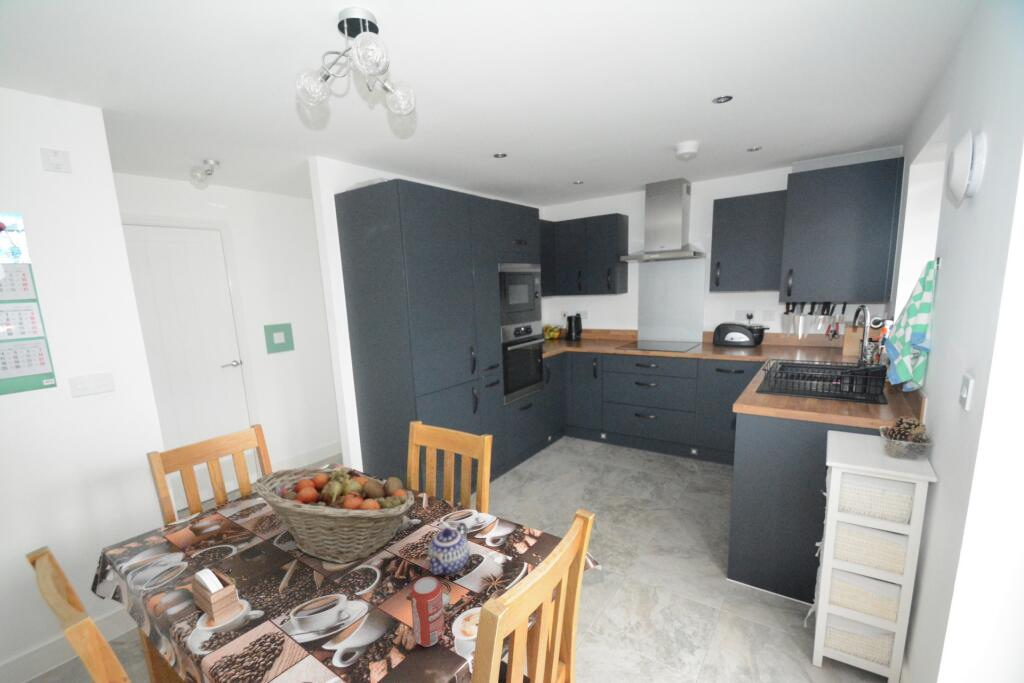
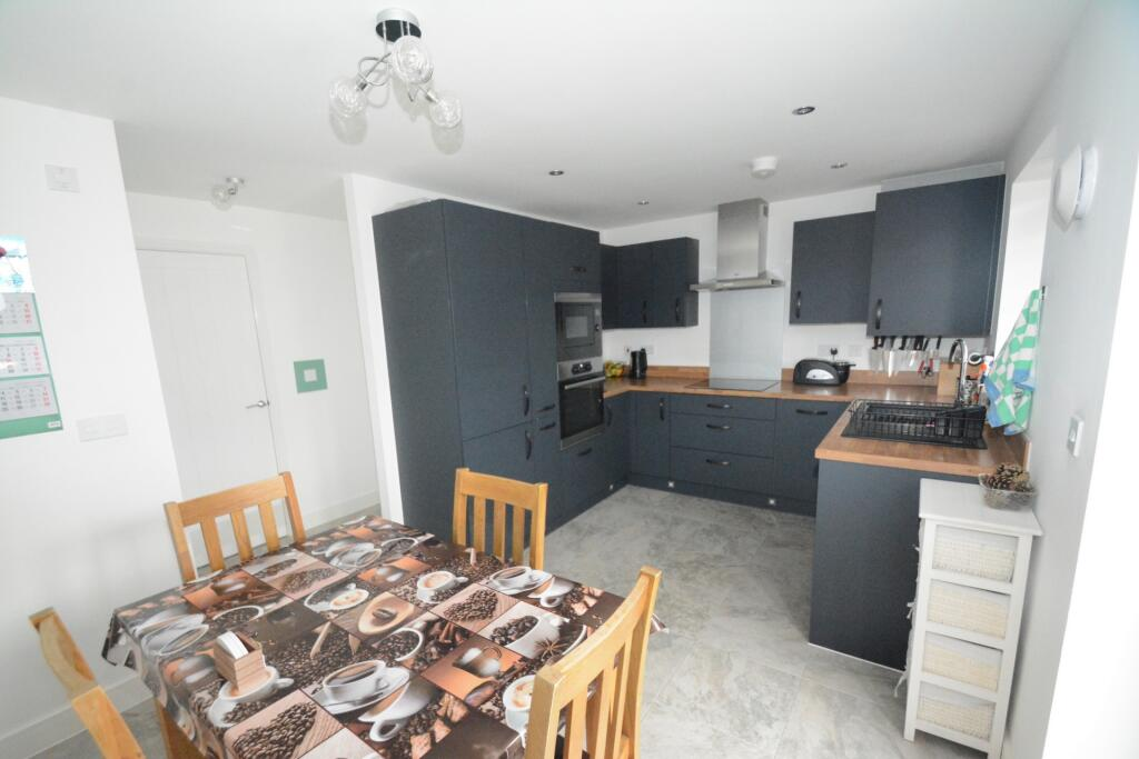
- teapot (448, 547)
- fruit basket (338, 501)
- beverage can (427, 611)
